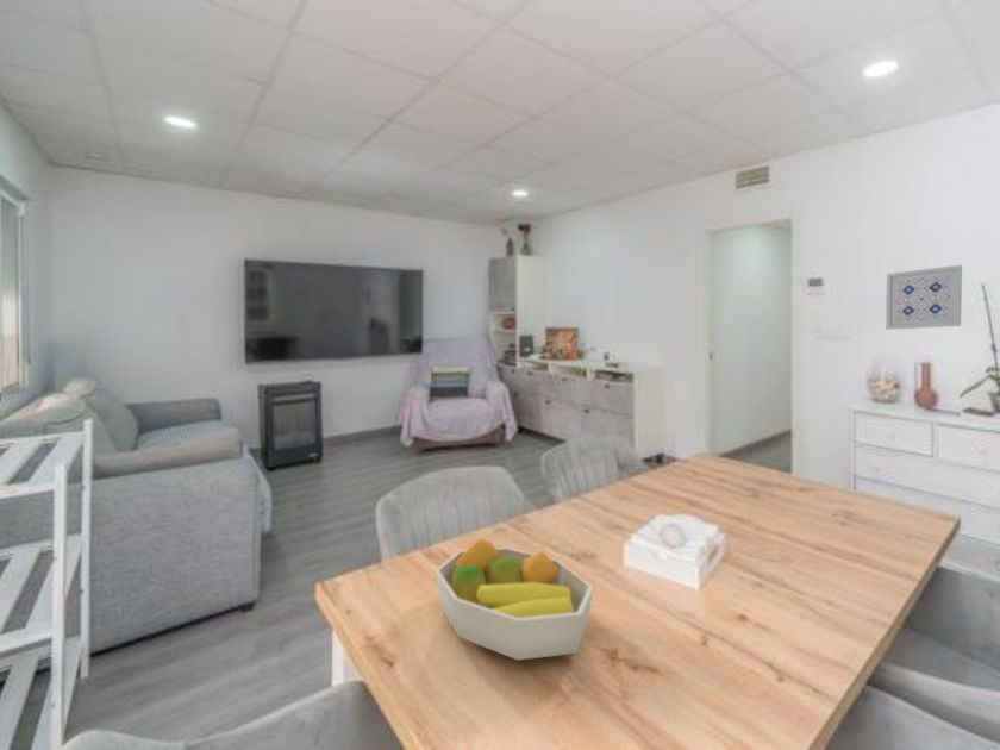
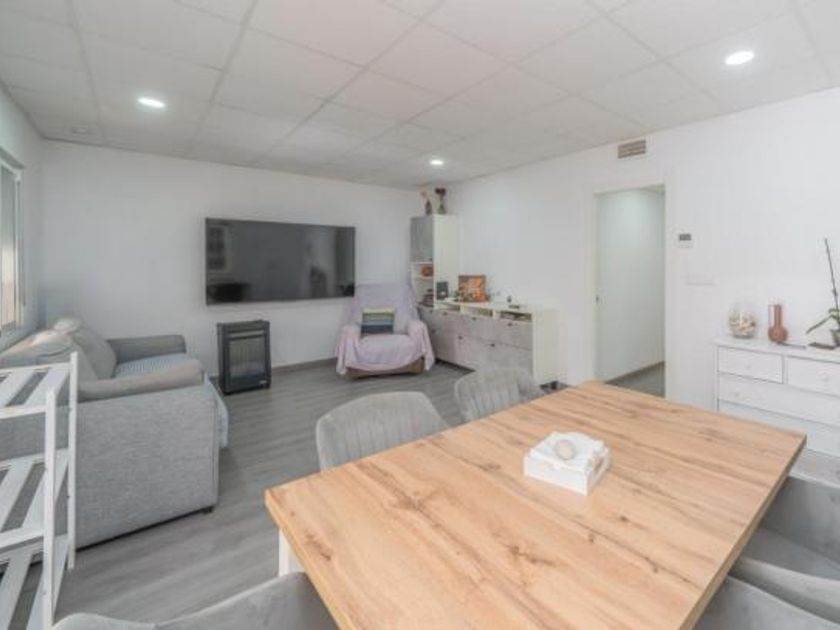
- wall art (921, 299)
- fruit bowl (511, 590)
